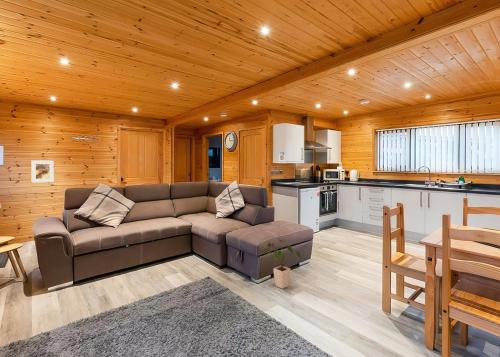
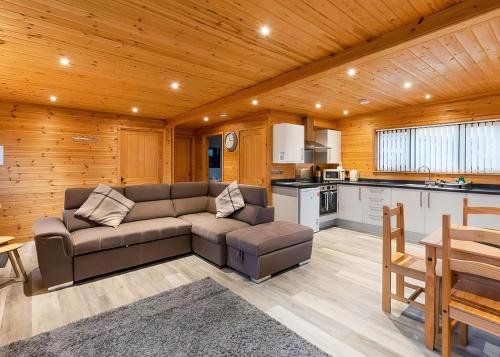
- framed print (42, 171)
- house plant (283, 264)
